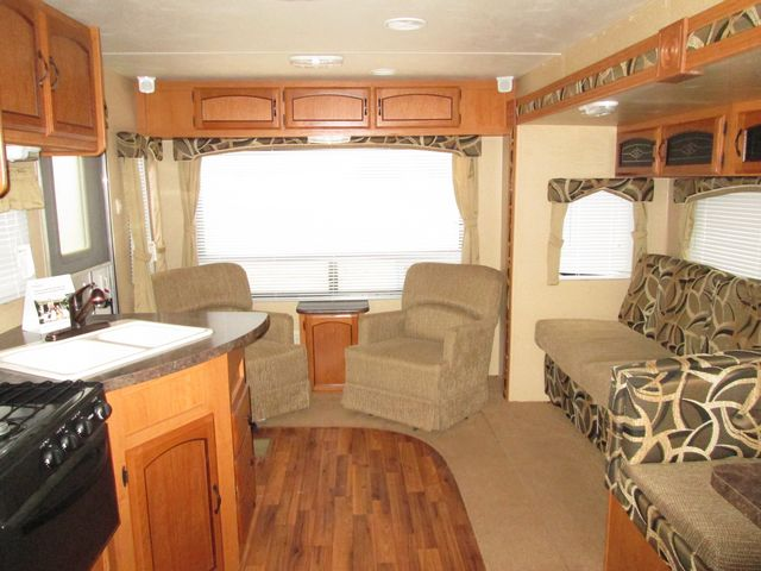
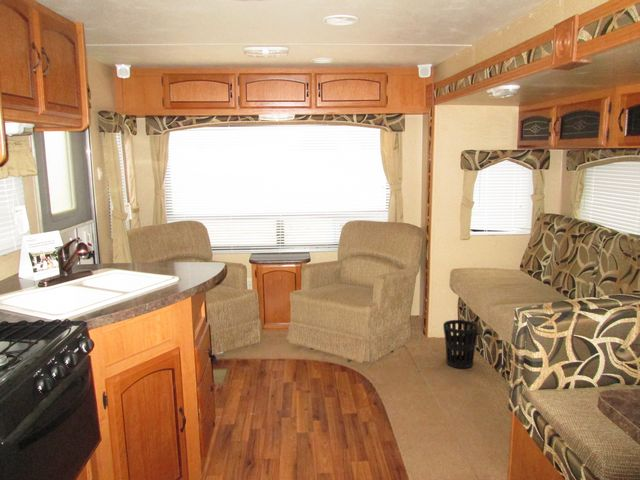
+ wastebasket (460, 344)
